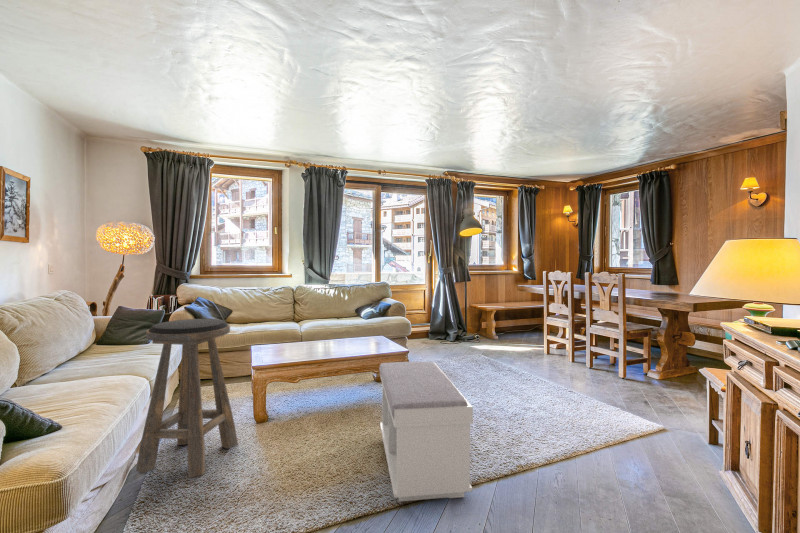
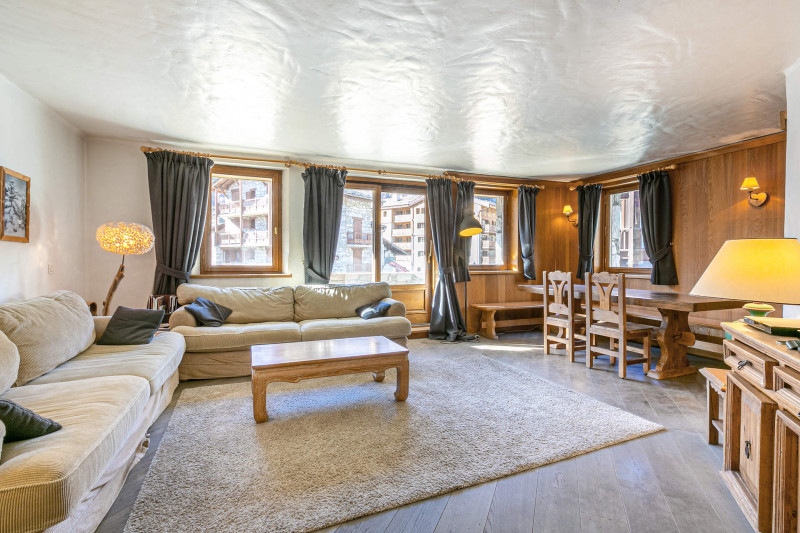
- bench (417, 419)
- stool (190, 390)
